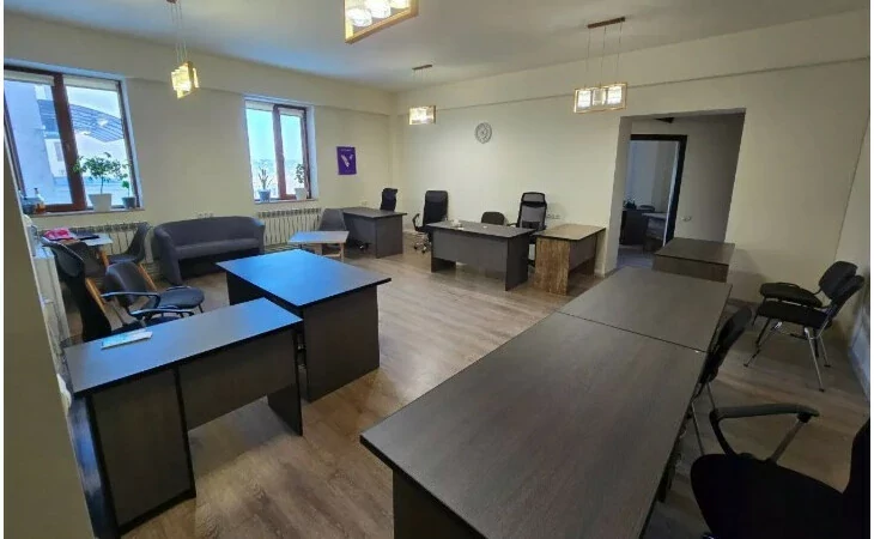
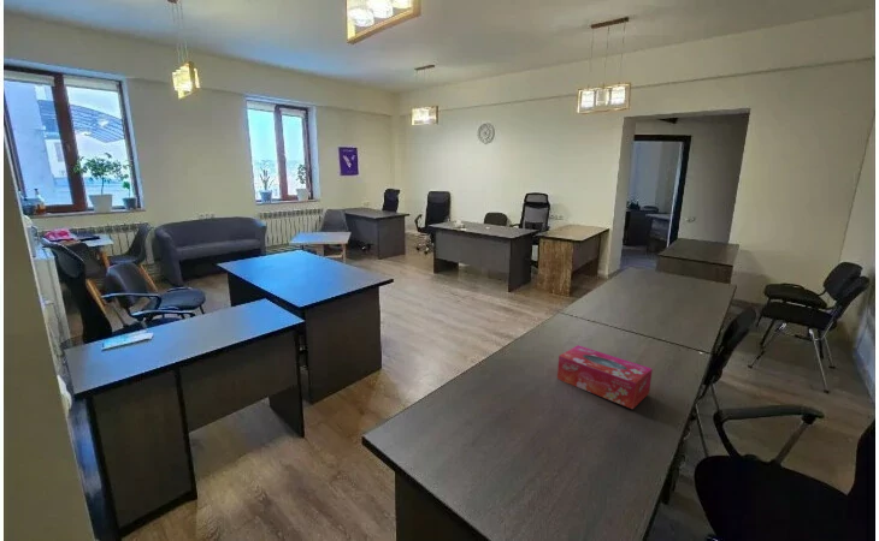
+ tissue box (602, 374)
